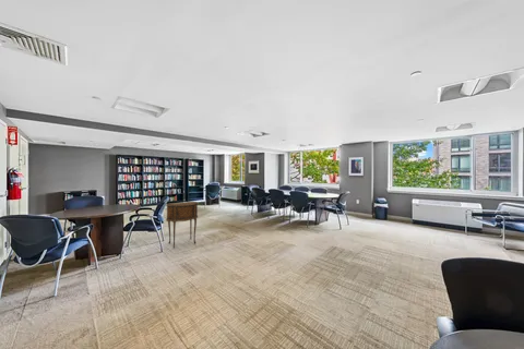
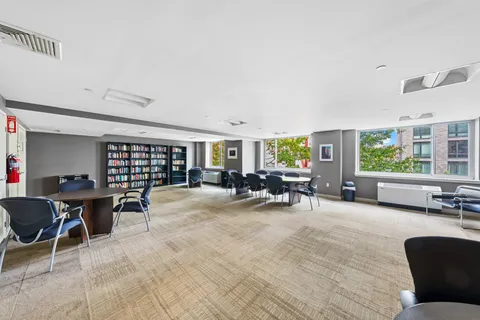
- side table (182, 220)
